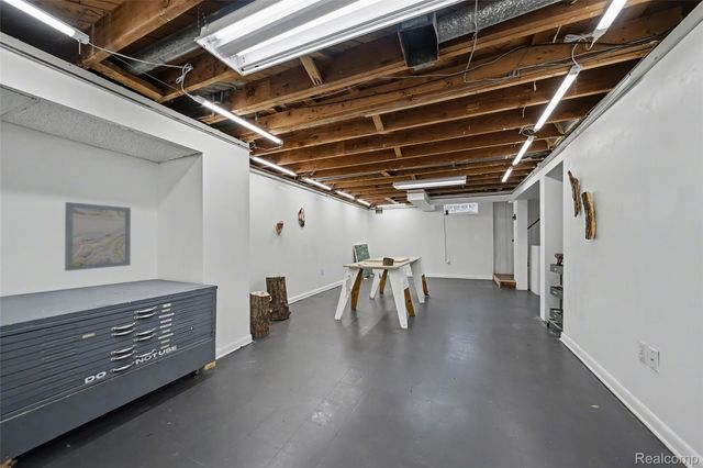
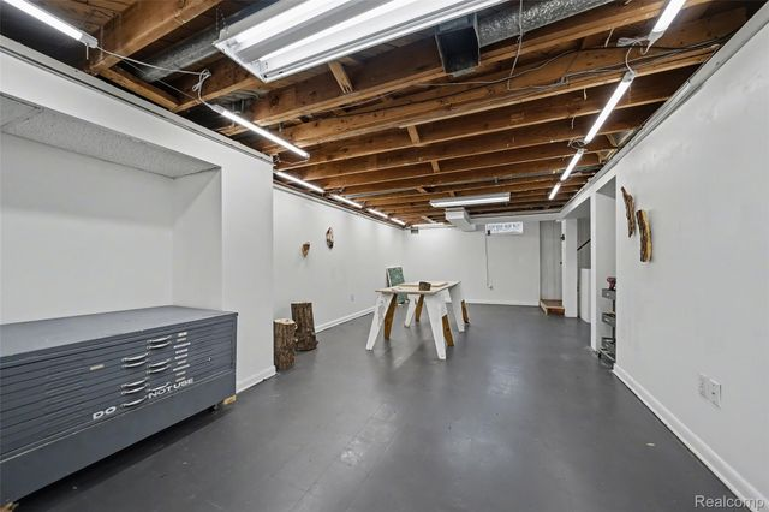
- wall art (100, 236)
